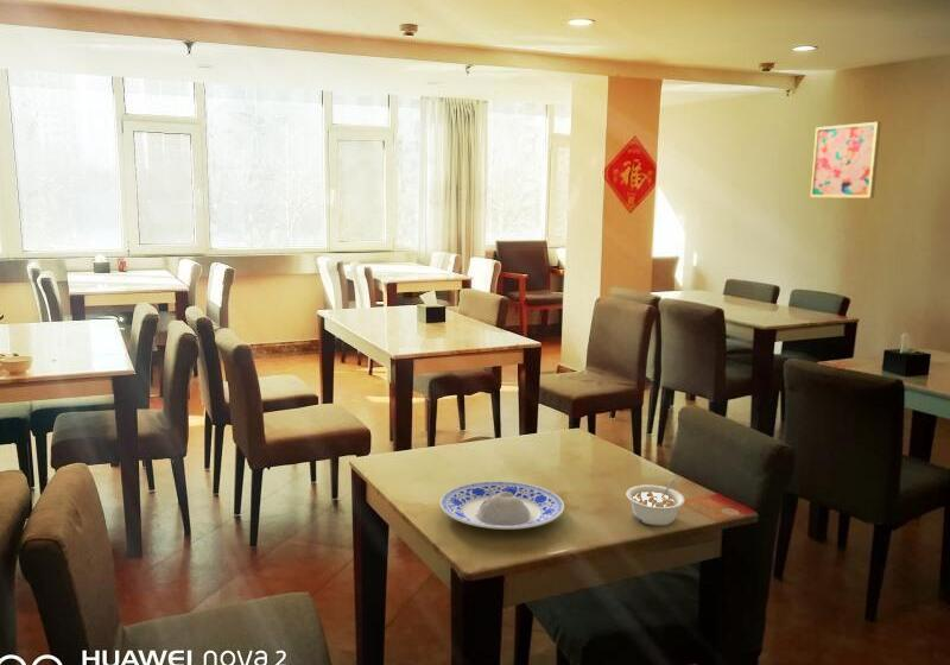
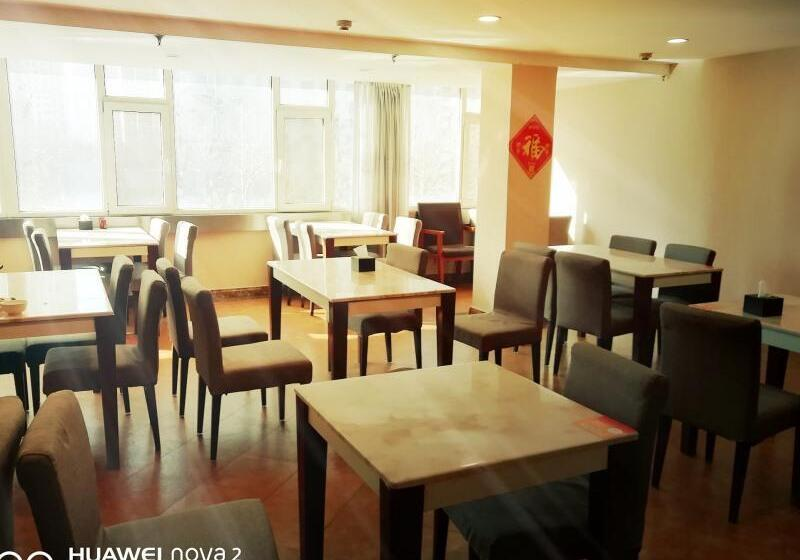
- legume (654, 504)
- plate (501, 502)
- wall art (843, 162)
